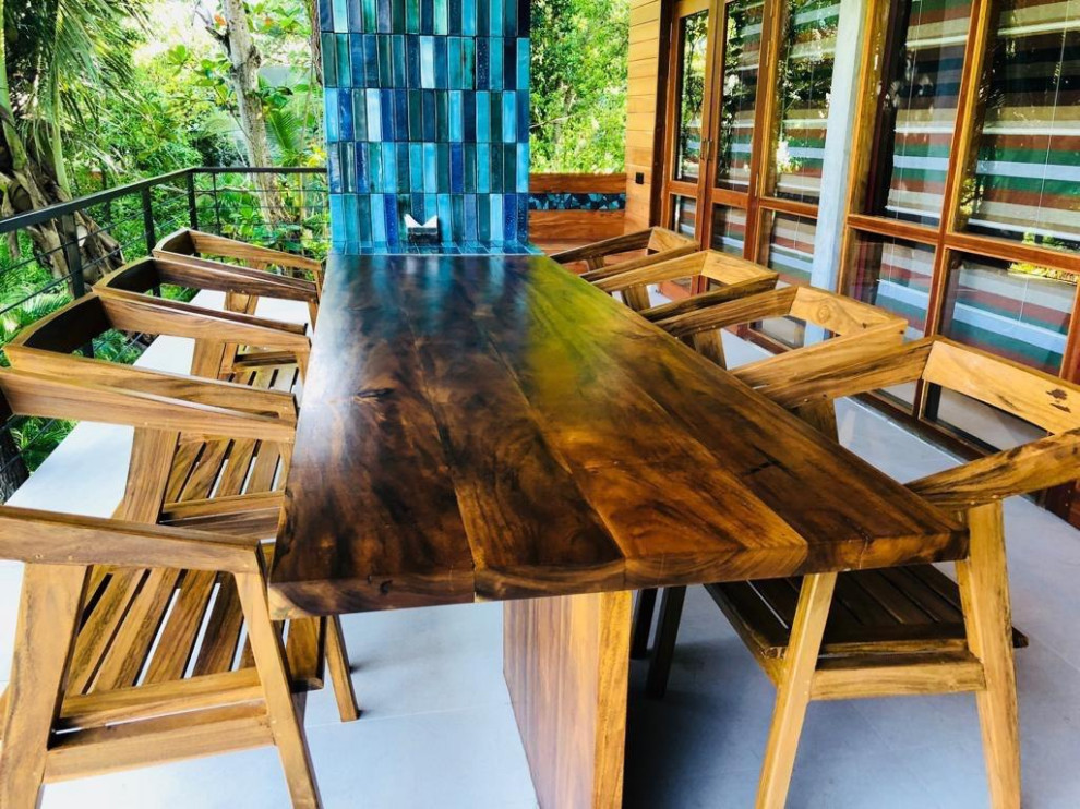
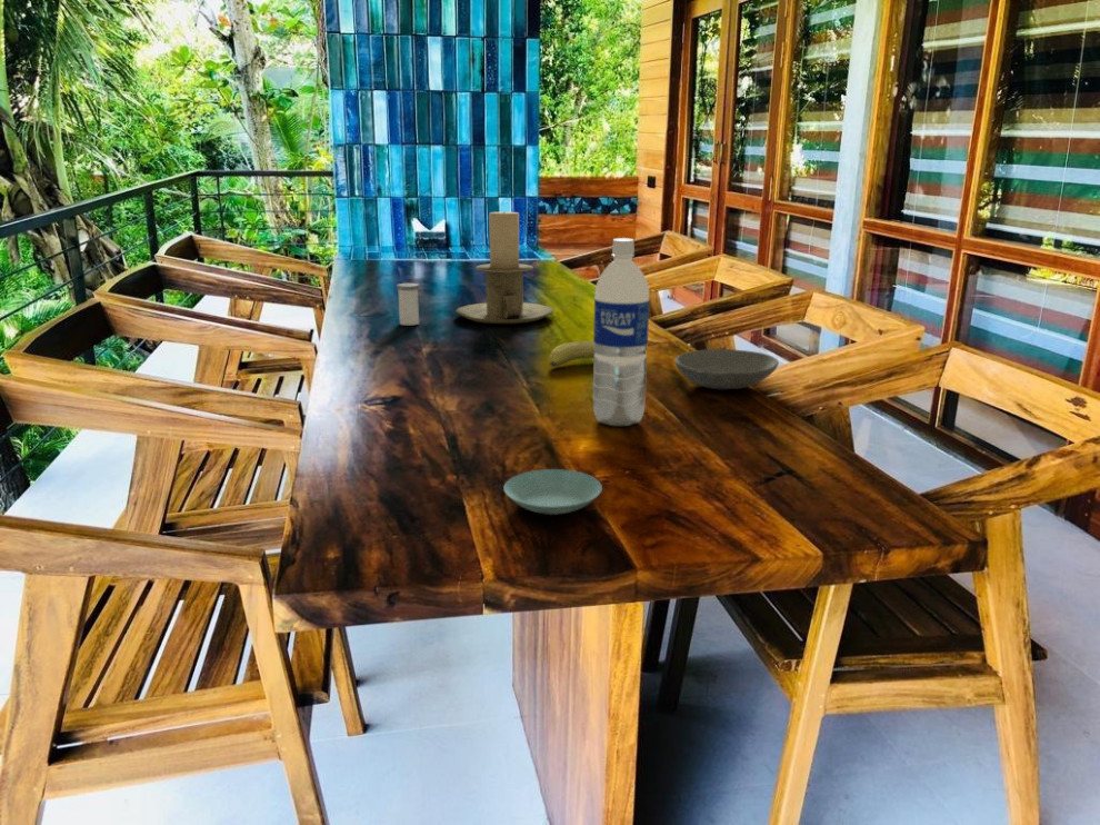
+ bowl (724, 371)
+ salt shaker (408, 304)
+ fruit (591, 354)
+ candle holder (504, 265)
+ saucer (552, 495)
+ water bottle (620, 332)
